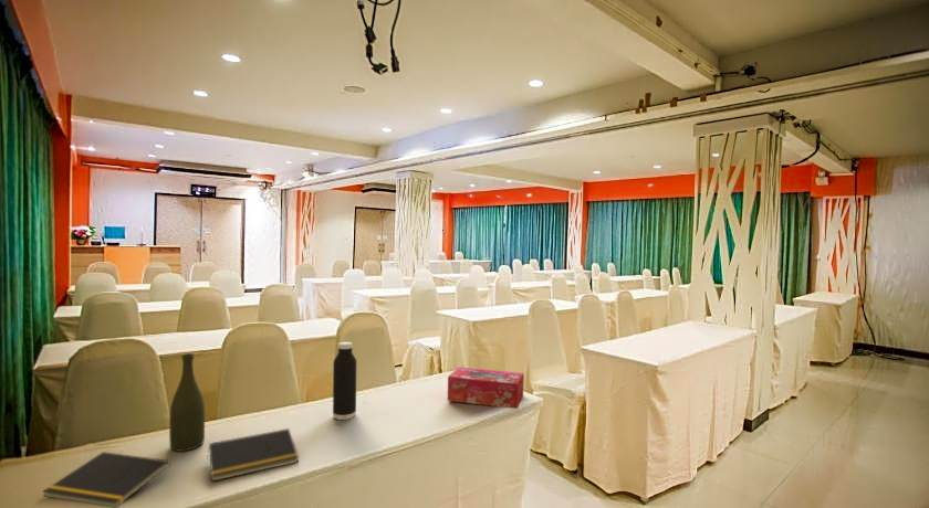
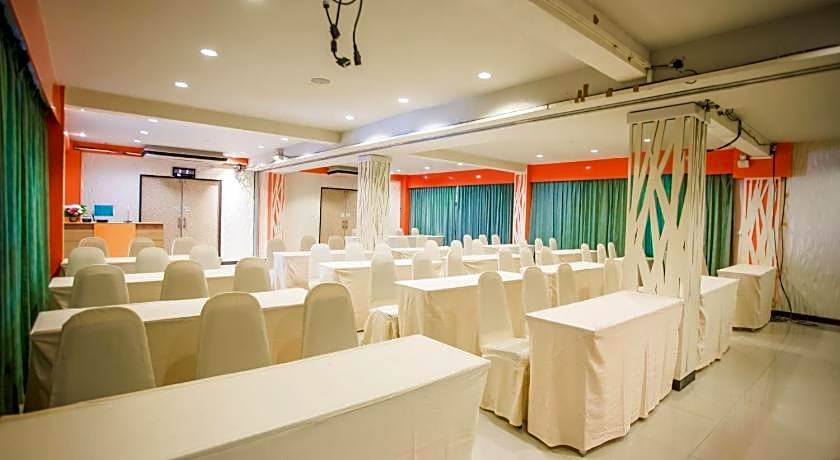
- bottle (187, 400)
- tissue box (486, 387)
- water bottle (344, 379)
- notepad (108, 477)
- notepad (253, 452)
